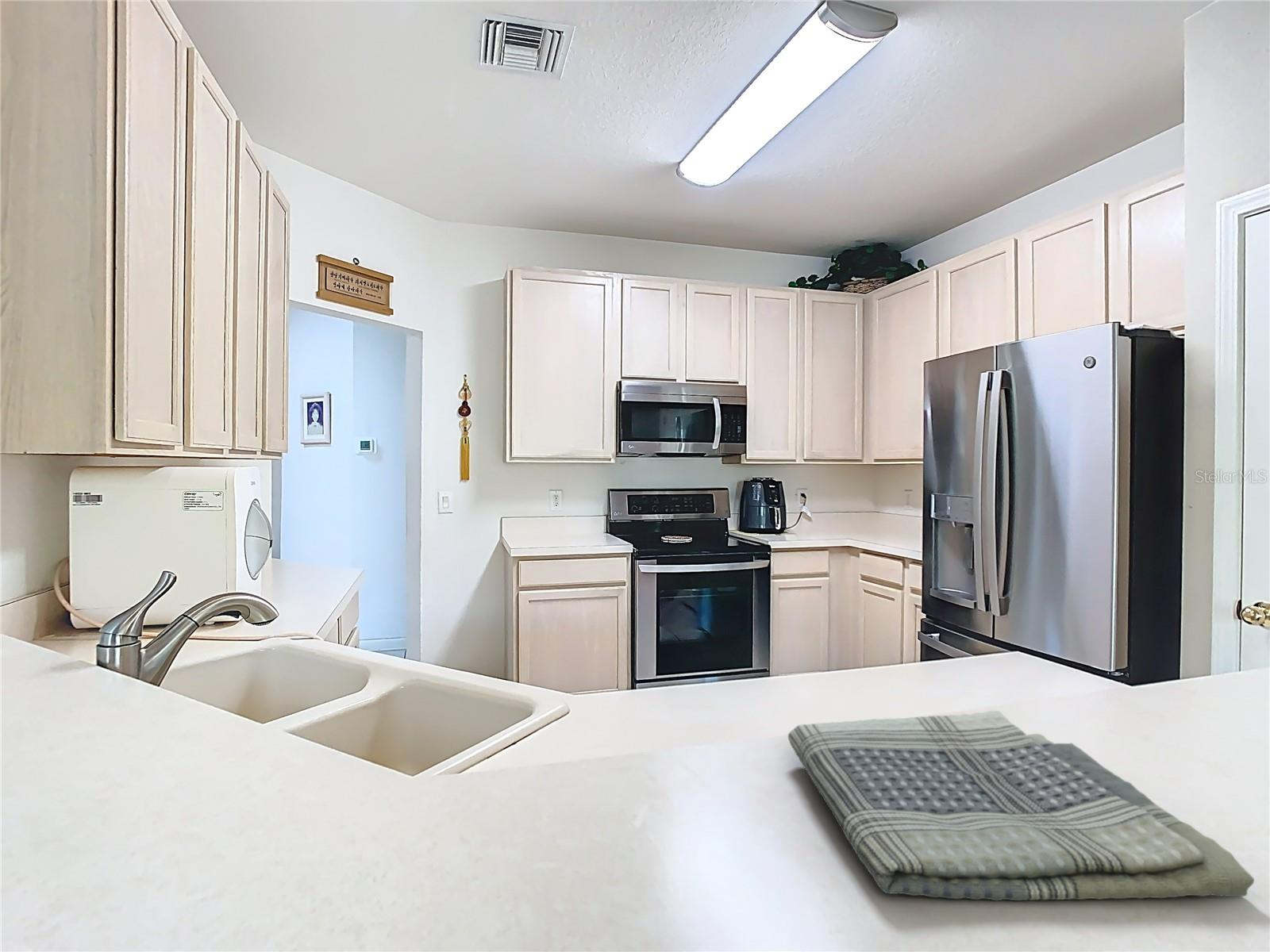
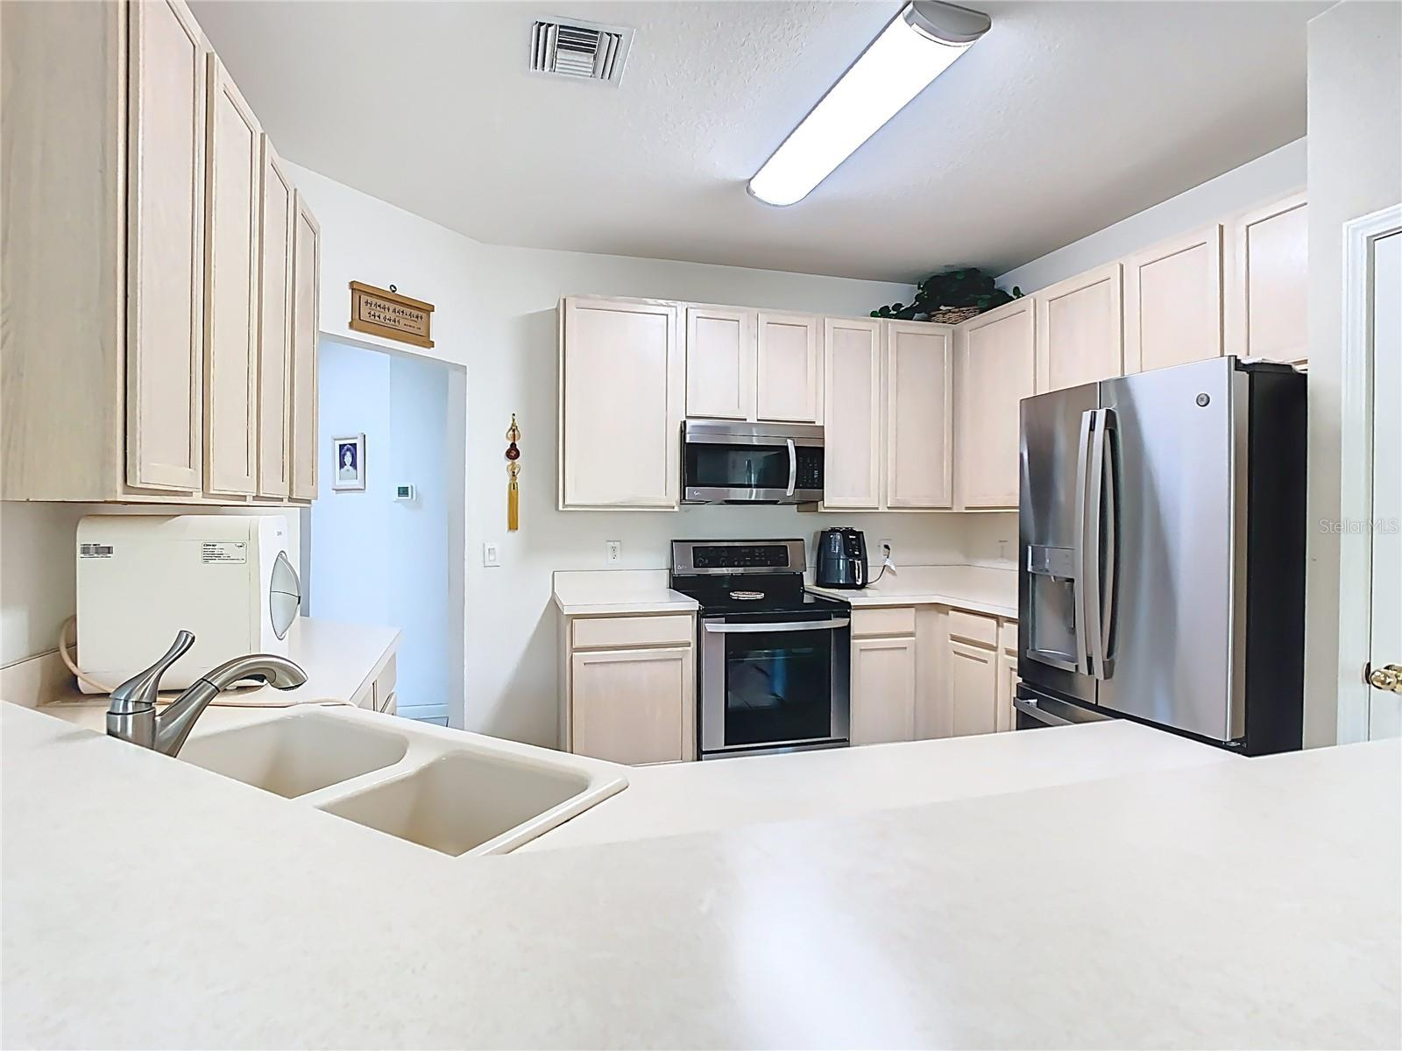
- dish towel (976, 785)
